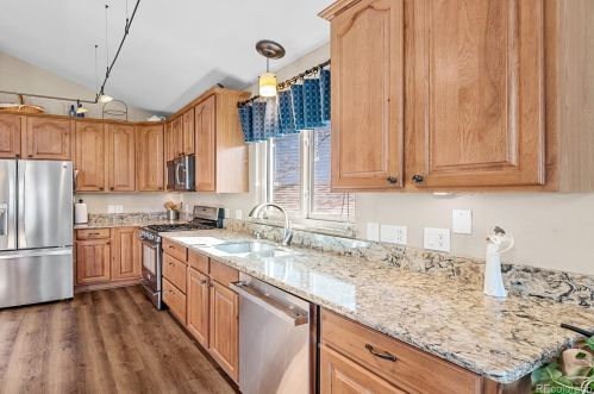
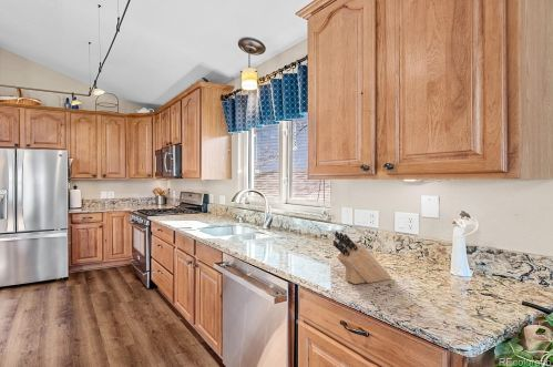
+ knife block (360, 255)
